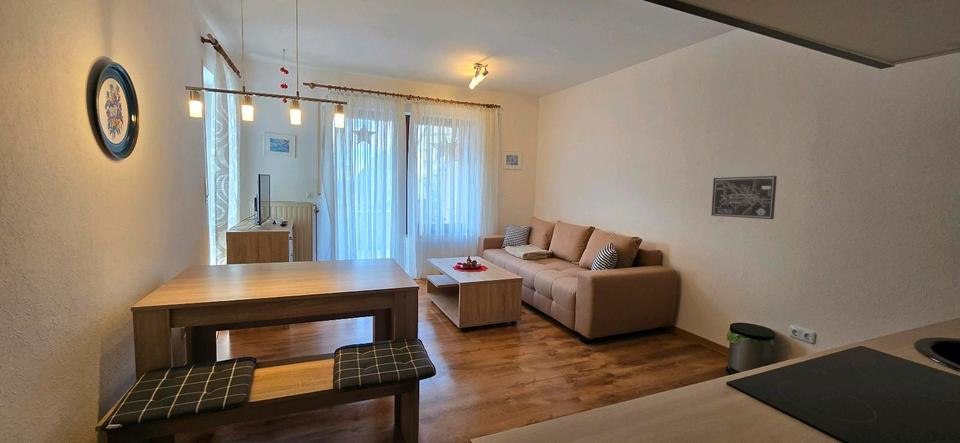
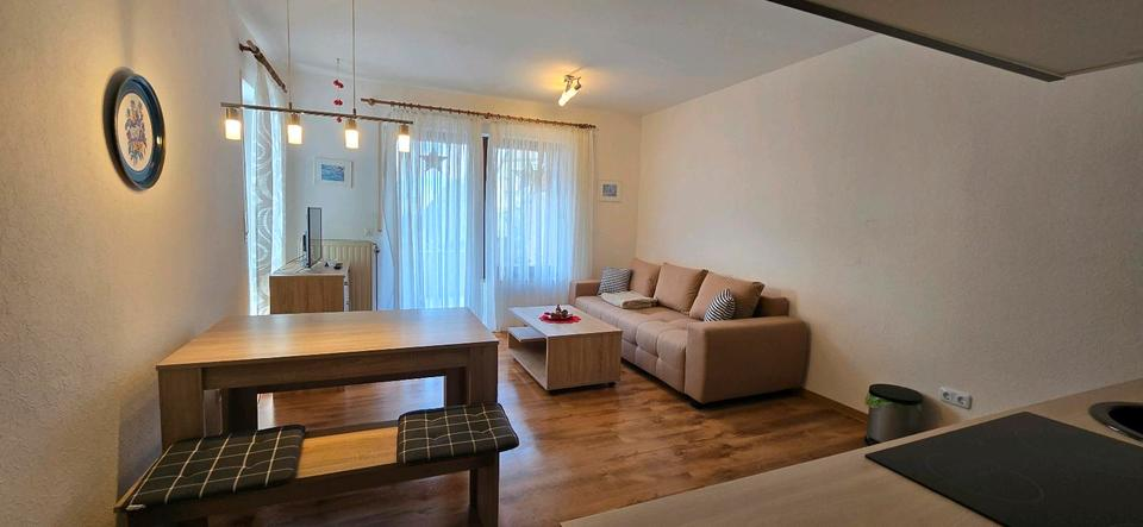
- wall art (741, 197)
